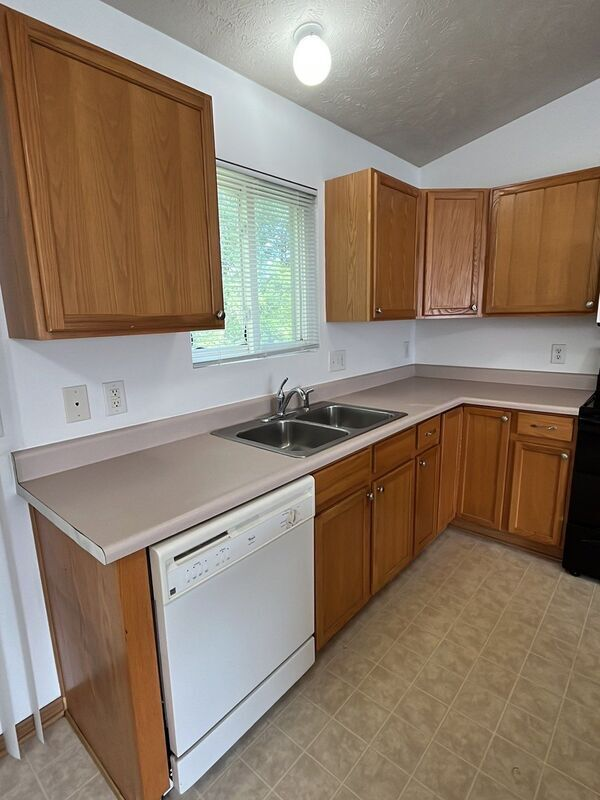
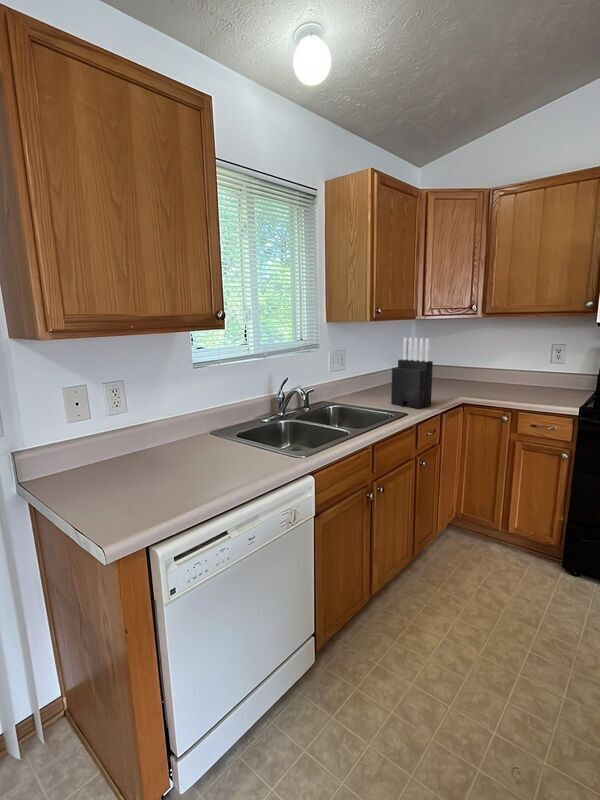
+ knife block (410, 372)
